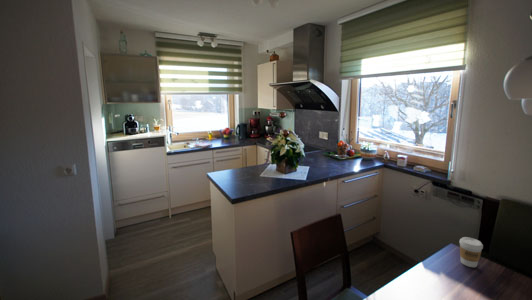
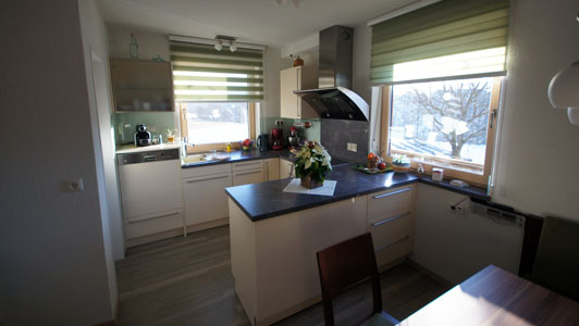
- coffee cup (469, 252)
